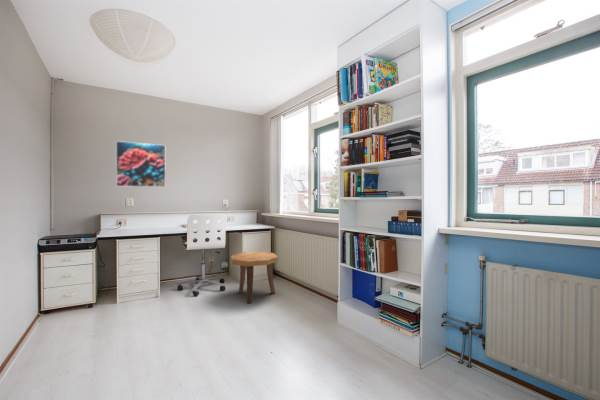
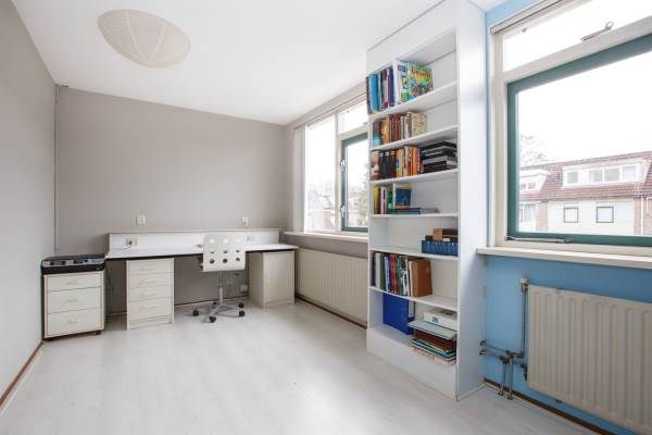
- side table (252, 275)
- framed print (141, 165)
